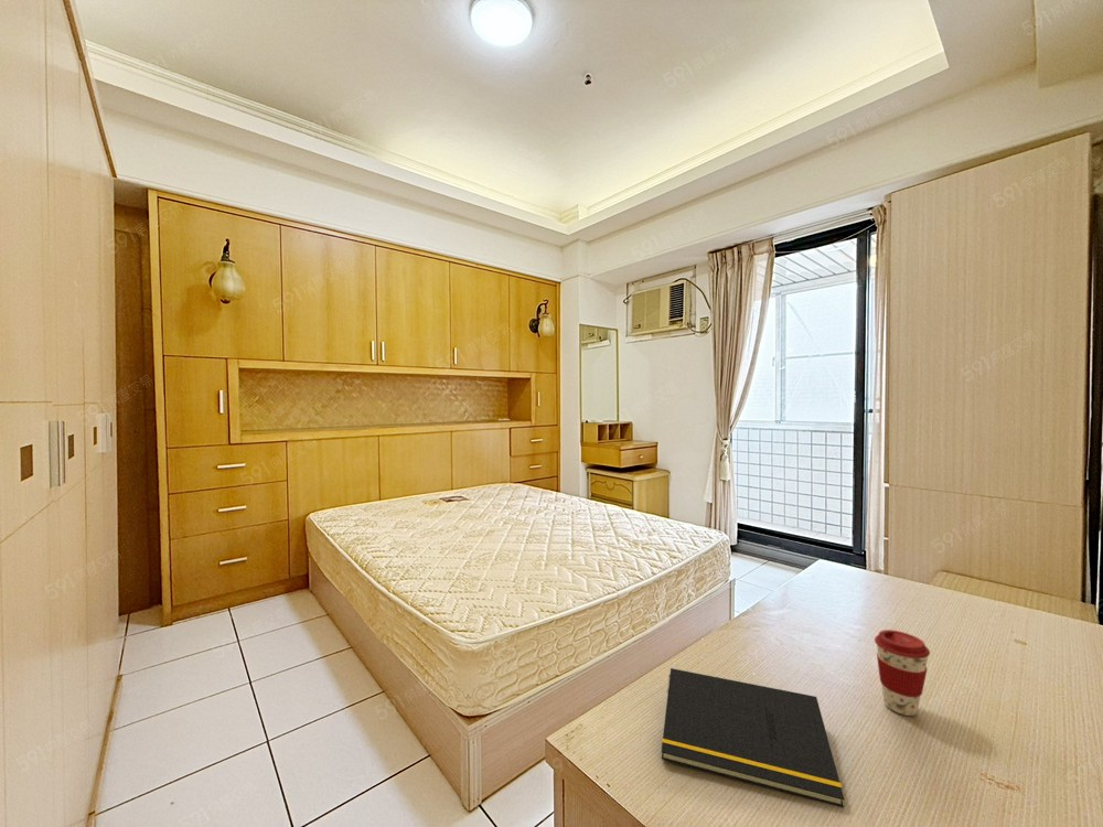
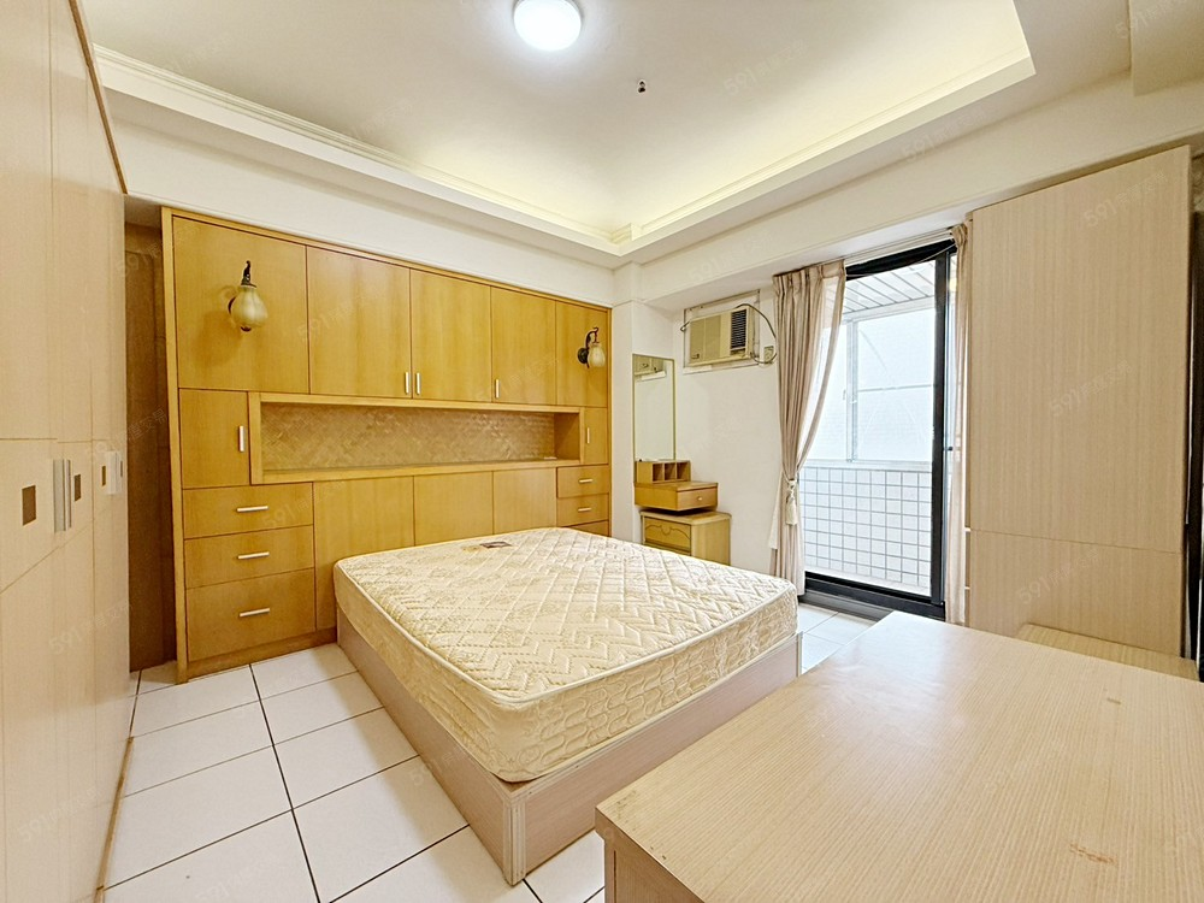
- coffee cup (900, 672)
- notepad (742, 726)
